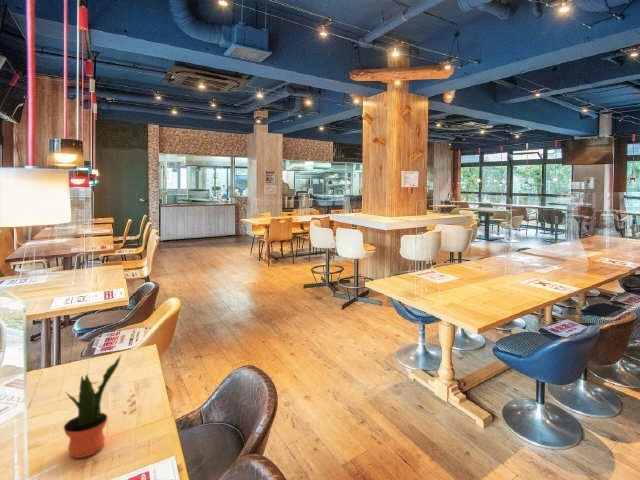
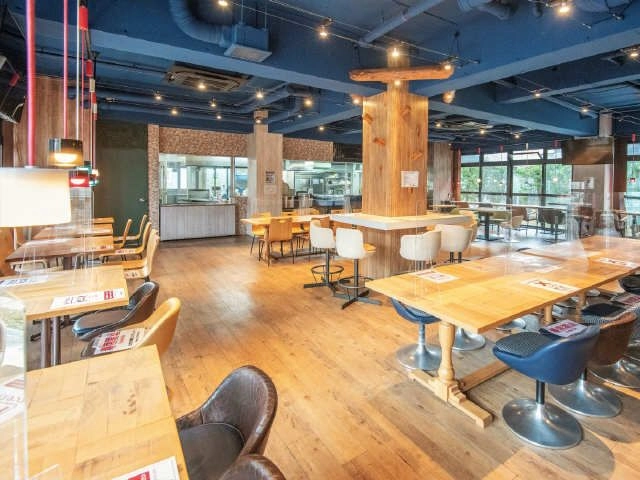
- potted plant (94, 402)
